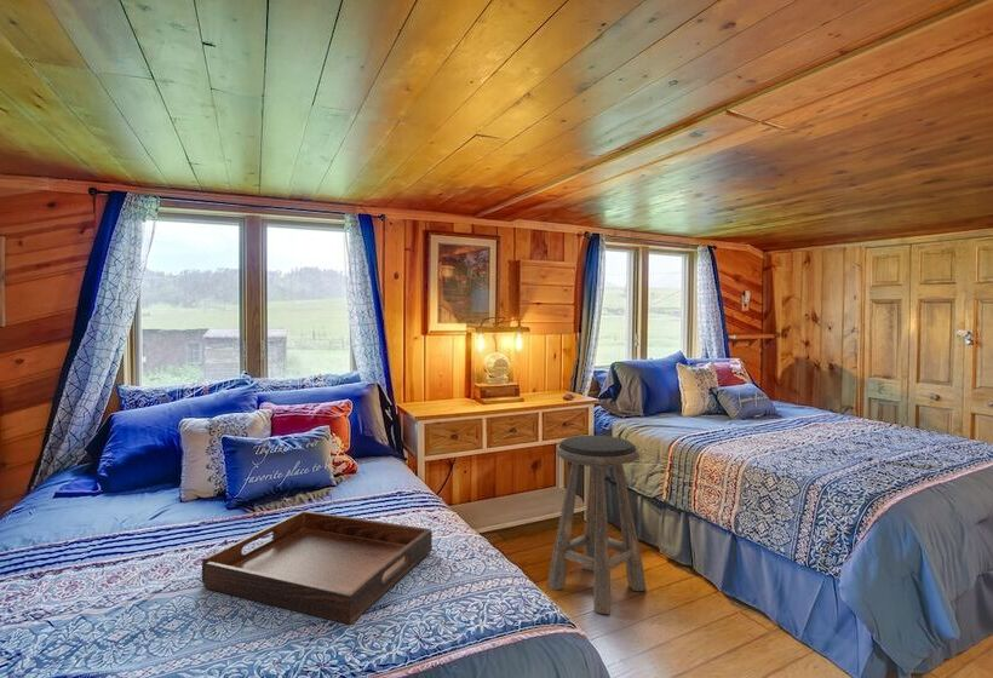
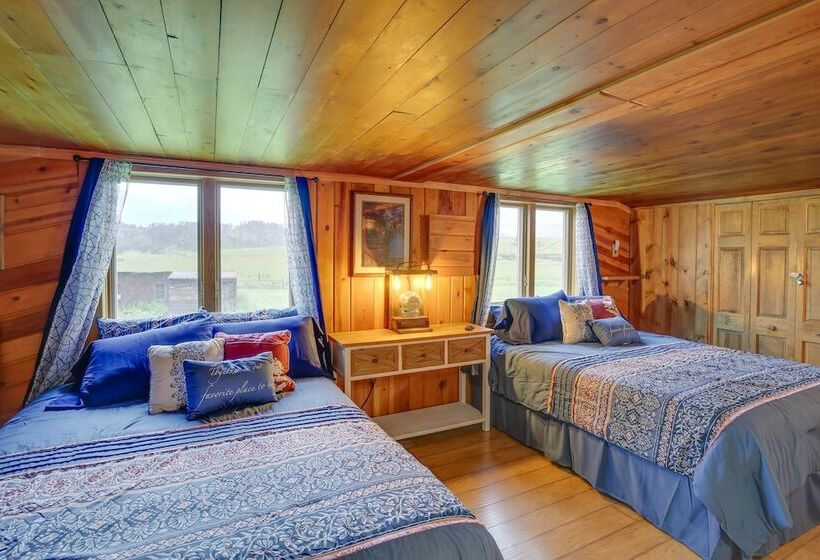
- serving tray (322, 556)
- stool (596, 515)
